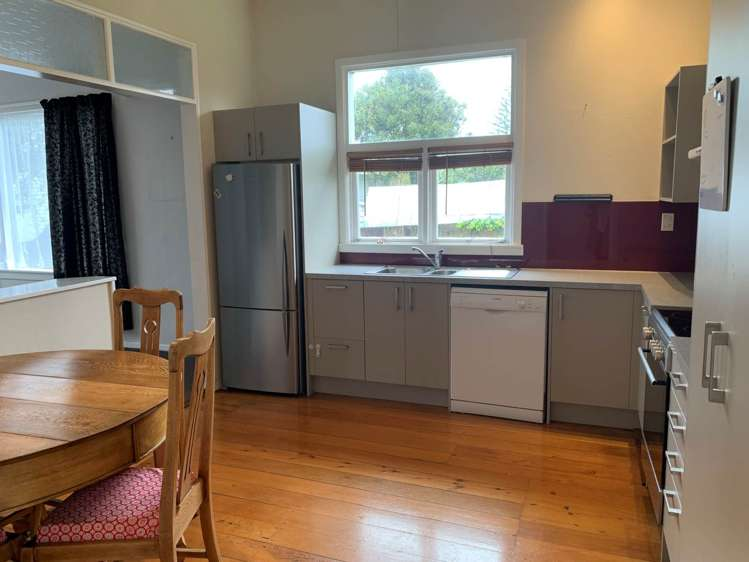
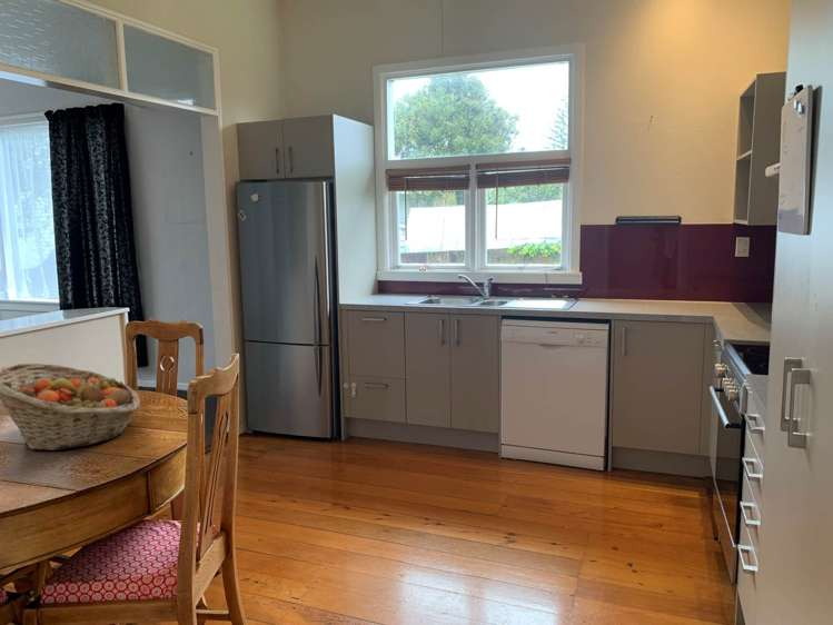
+ fruit basket (69, 399)
